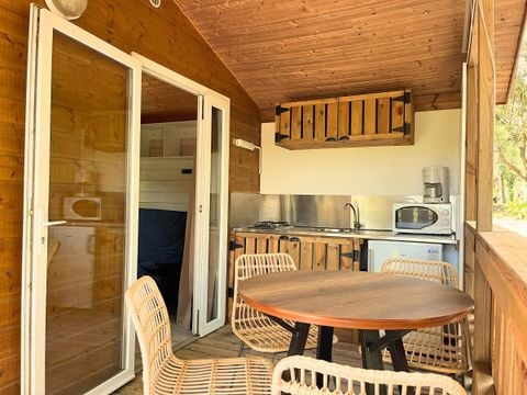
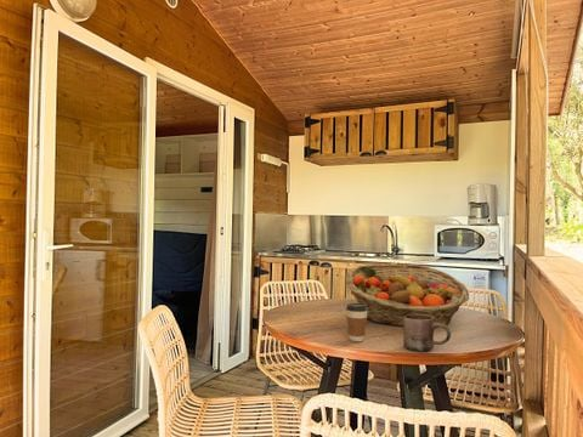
+ mug (425, 331)
+ coffee cup (356, 322)
+ fruit basket (404, 293)
